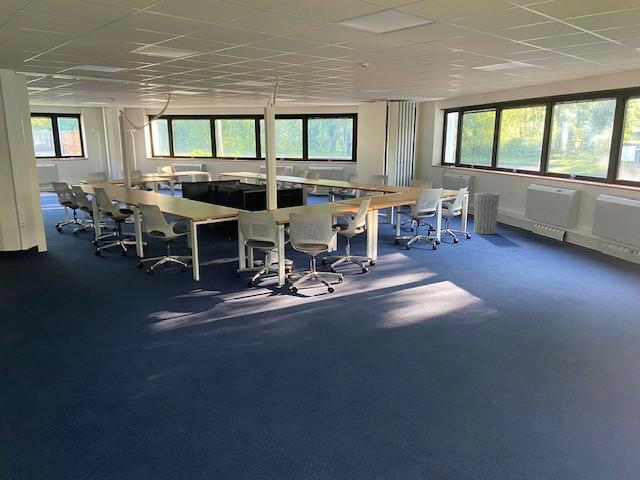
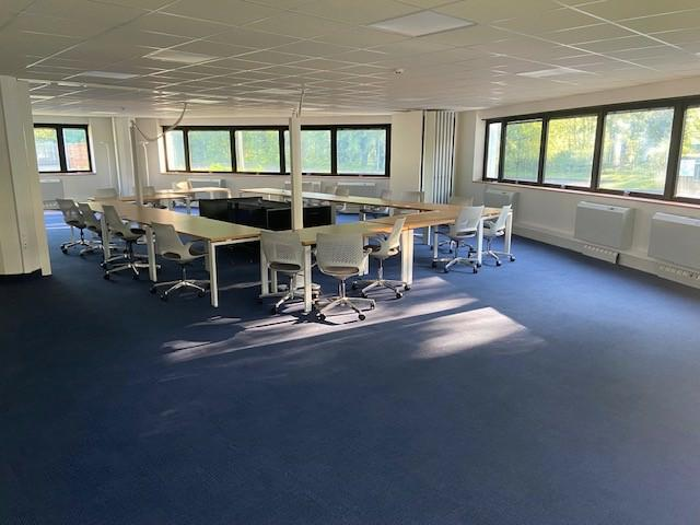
- trash can (485, 211)
